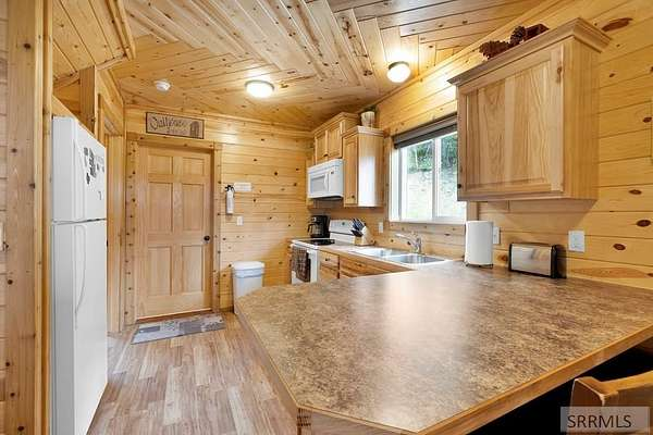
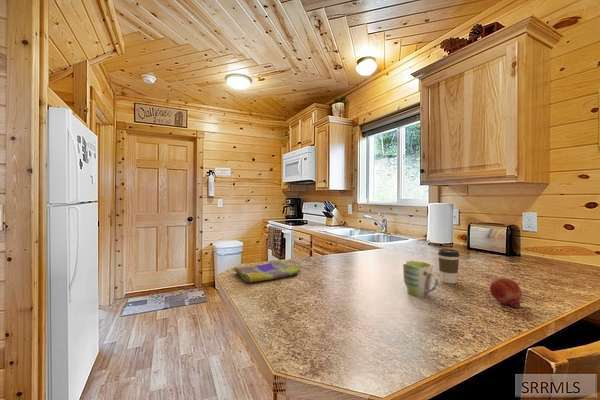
+ coffee cup (448, 265)
+ dish towel (266, 270)
+ mug (421, 279)
+ fruit (506, 291)
